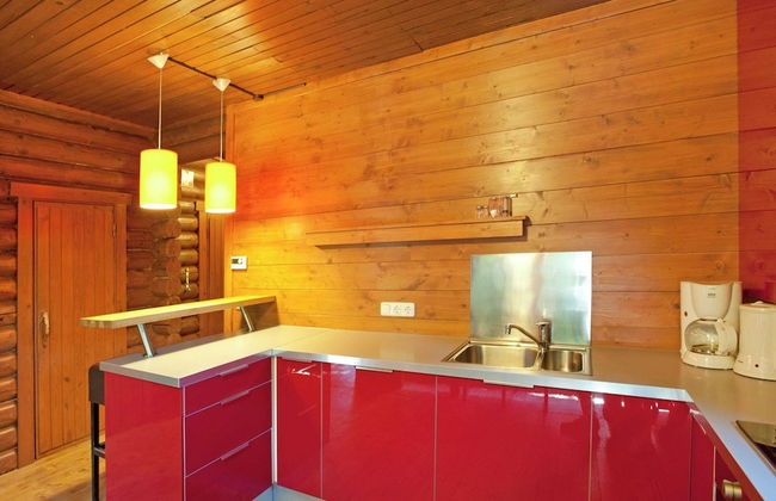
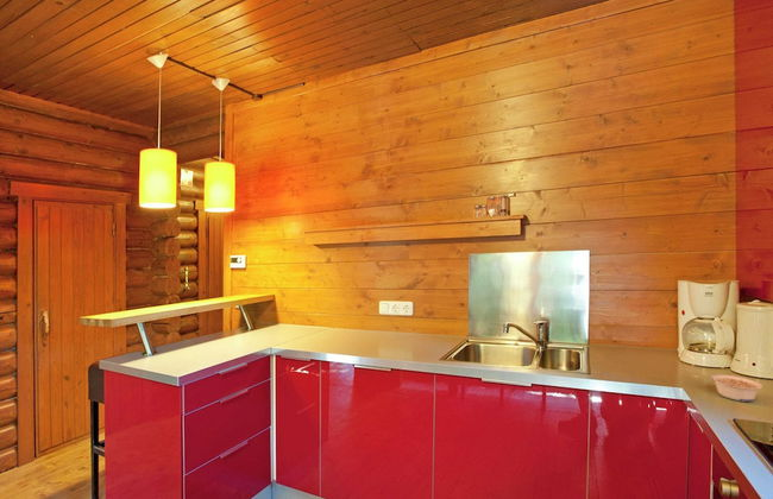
+ legume (736, 387)
